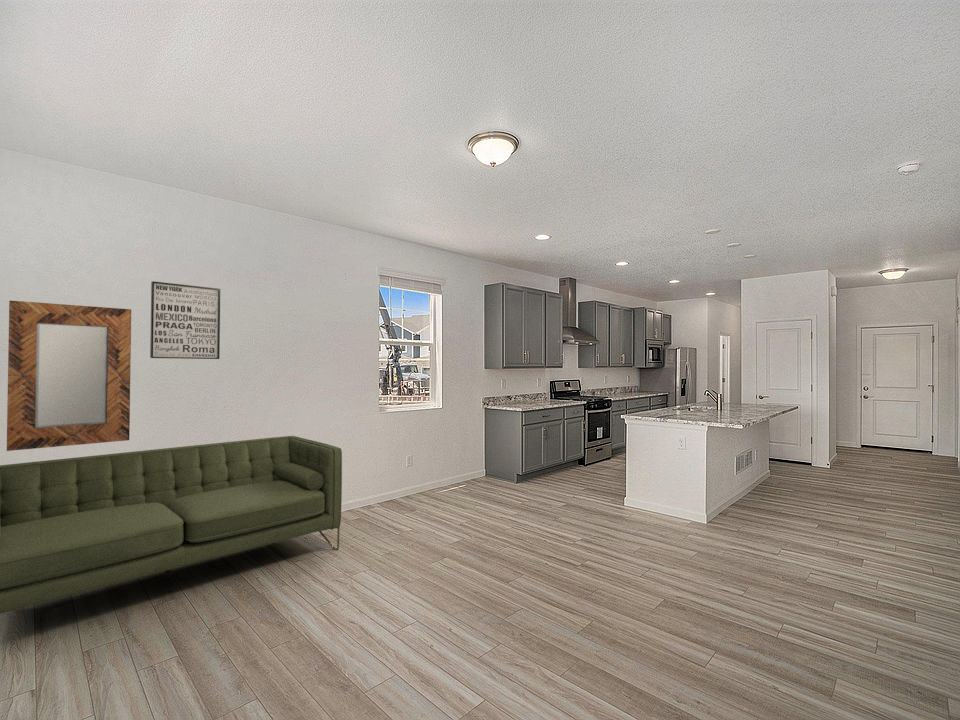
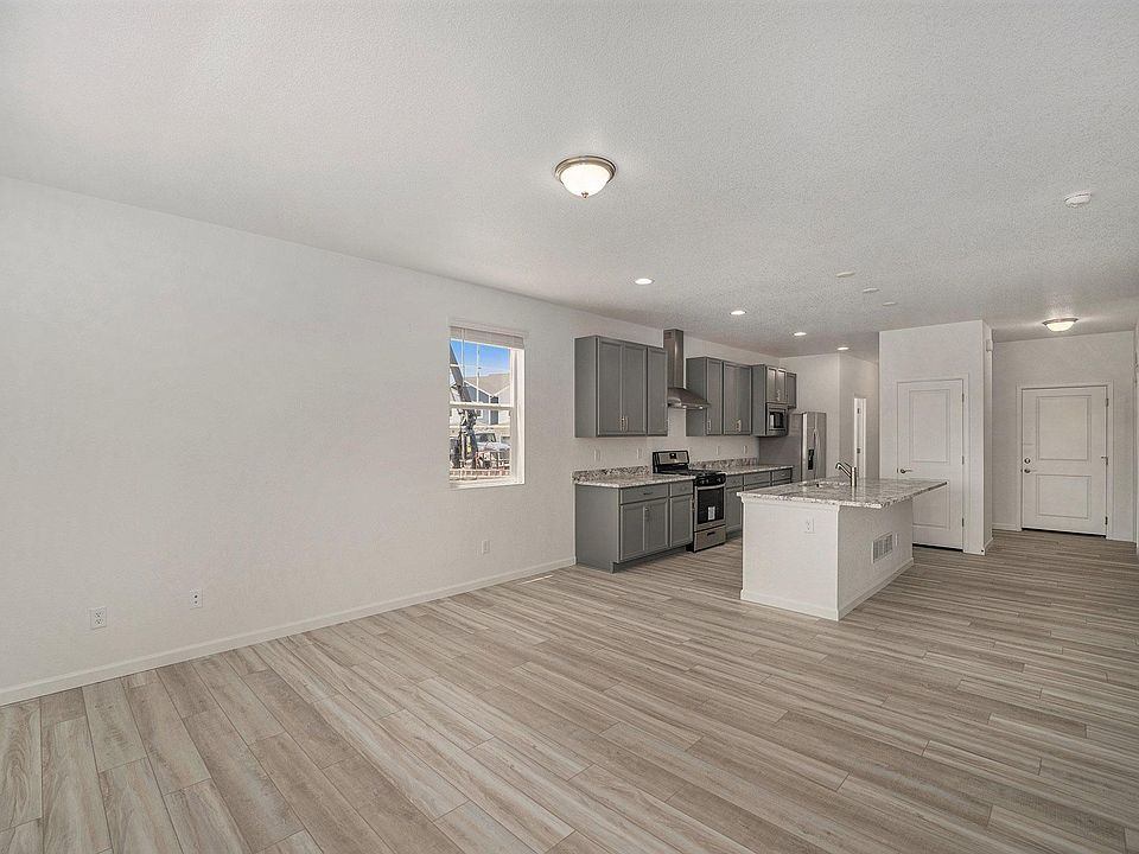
- sofa (169, 517)
- wall art (186, 321)
- home mirror (73, 375)
